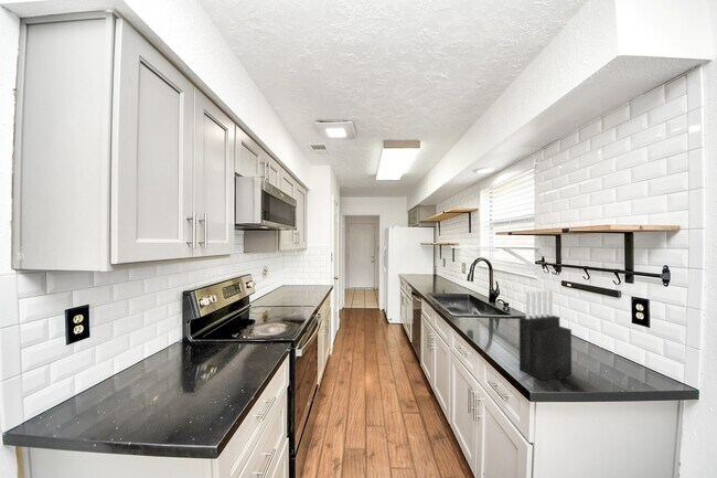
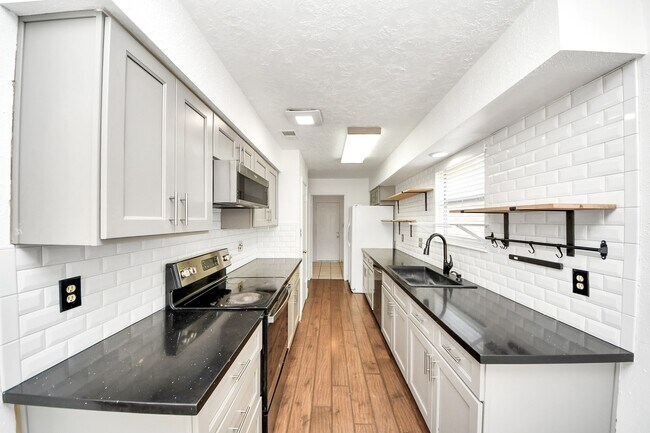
- knife block (547, 332)
